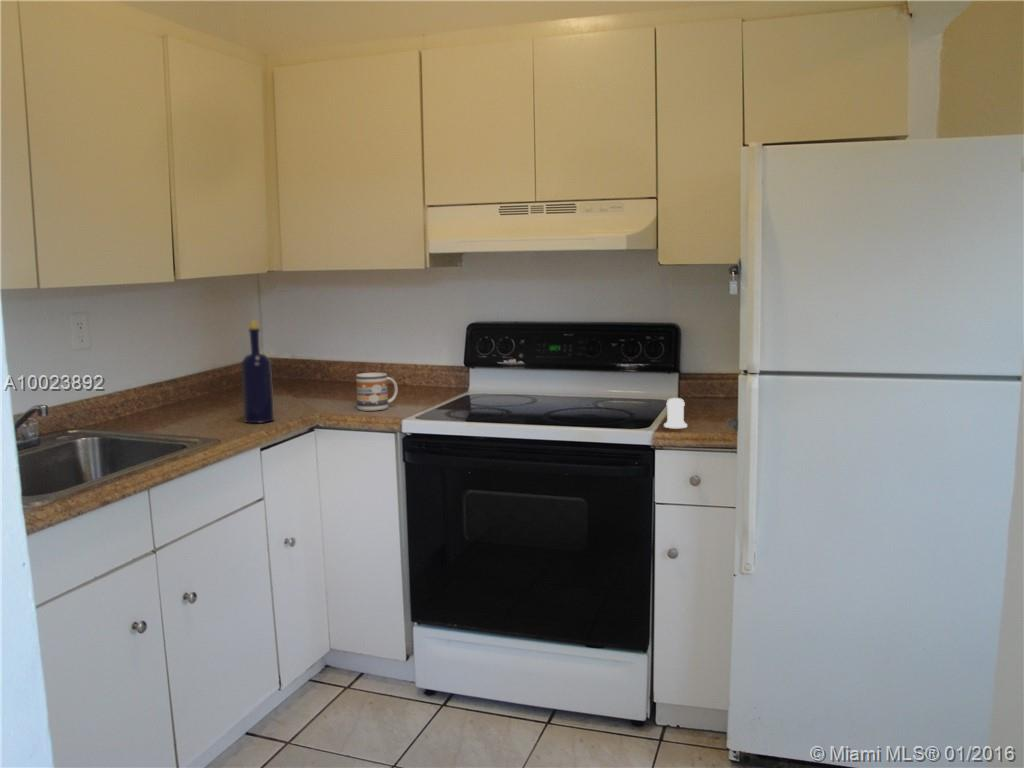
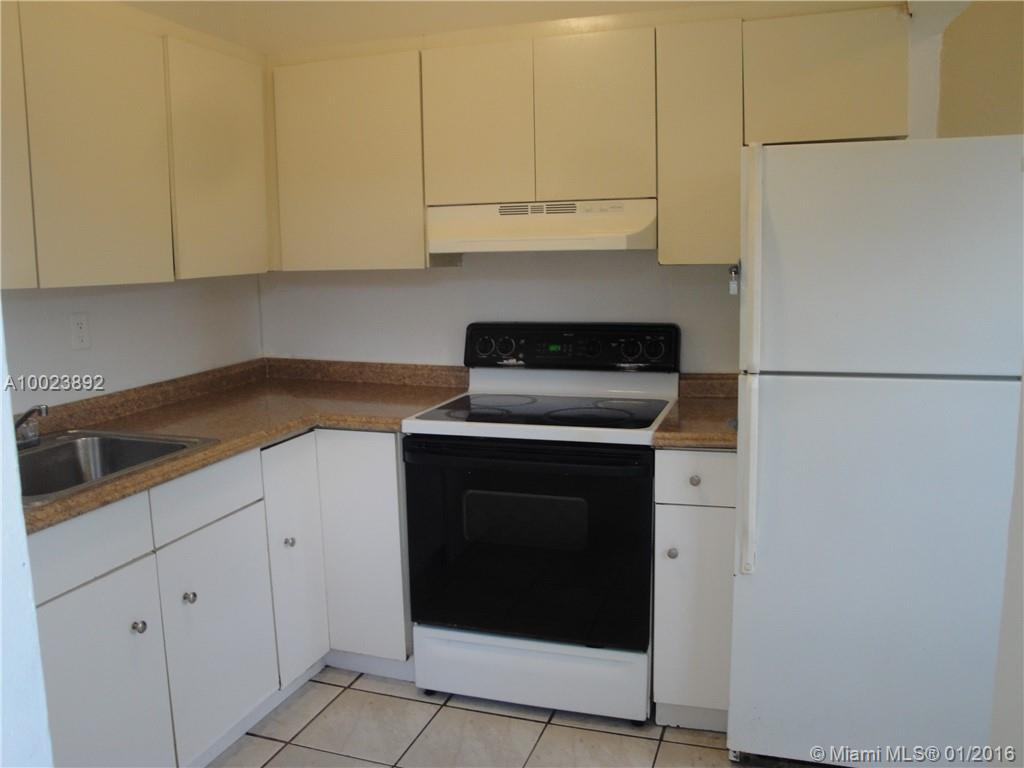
- mug (375, 391)
- bottle (256, 370)
- salt shaker (675, 412)
